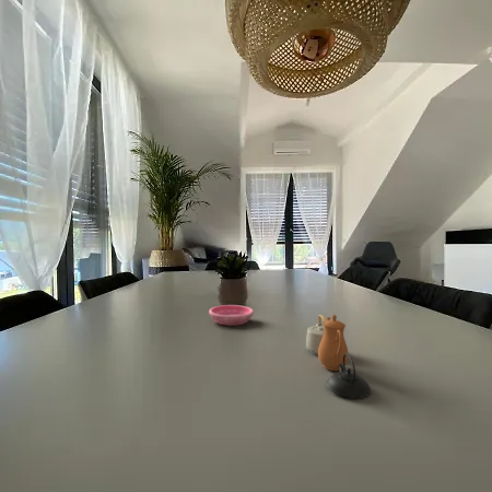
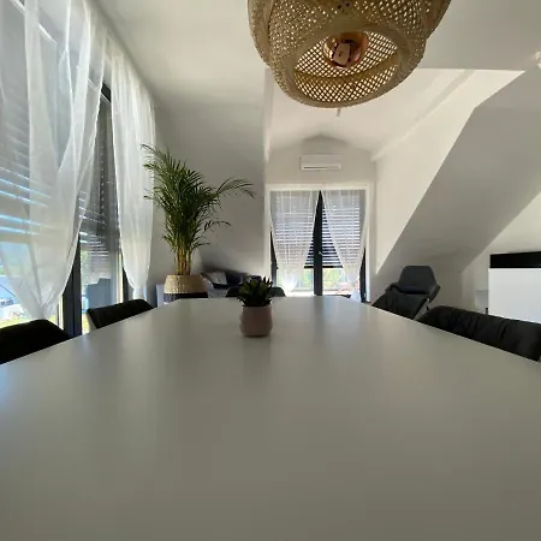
- teapot (332, 339)
- saucer (231, 315)
